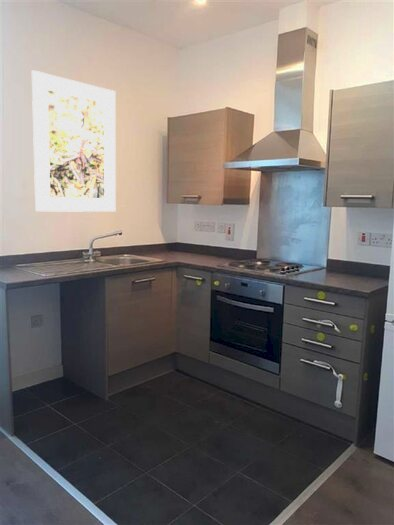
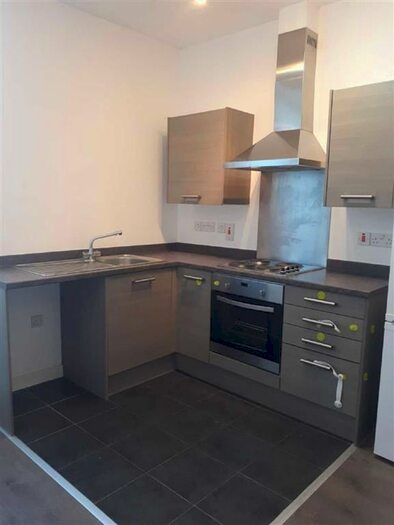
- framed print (77, 147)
